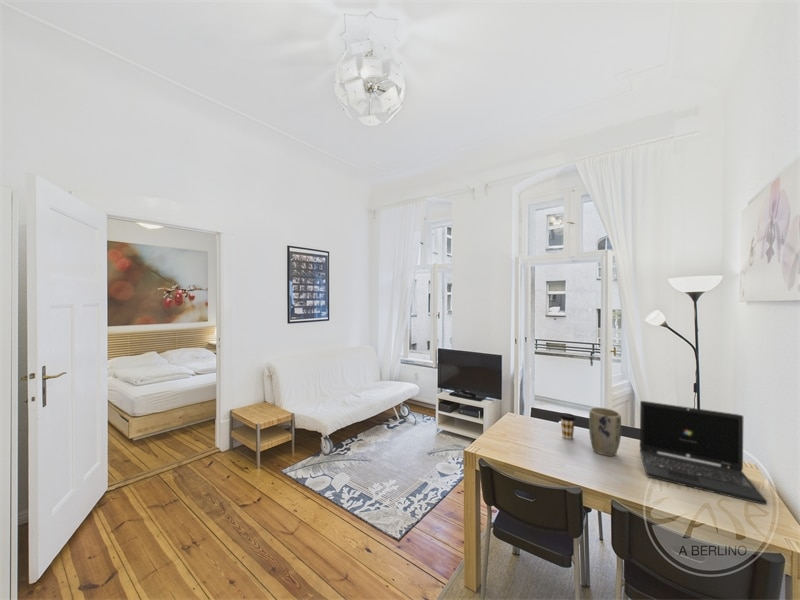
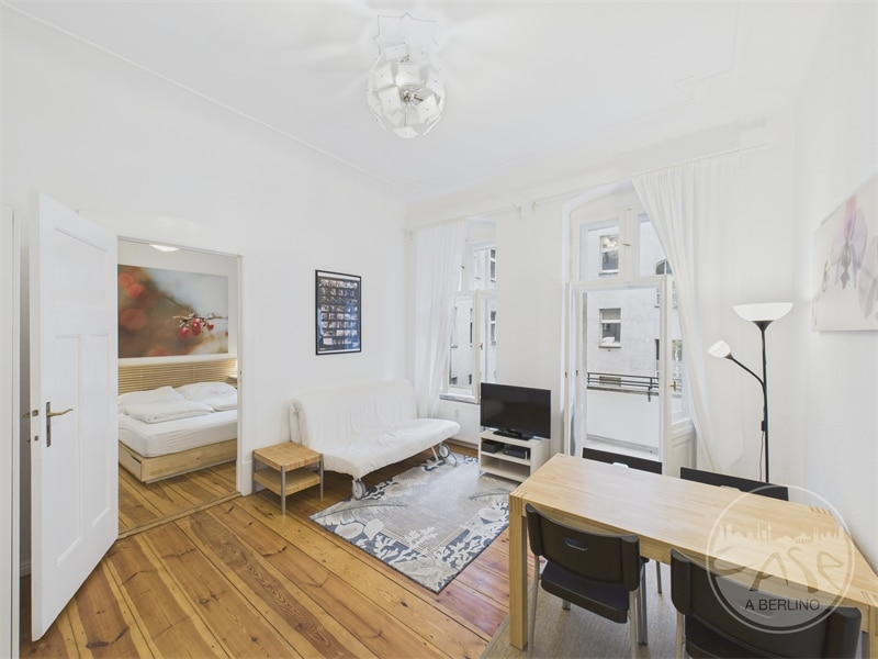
- coffee cup (567, 426)
- laptop (694, 445)
- plant pot (604, 431)
